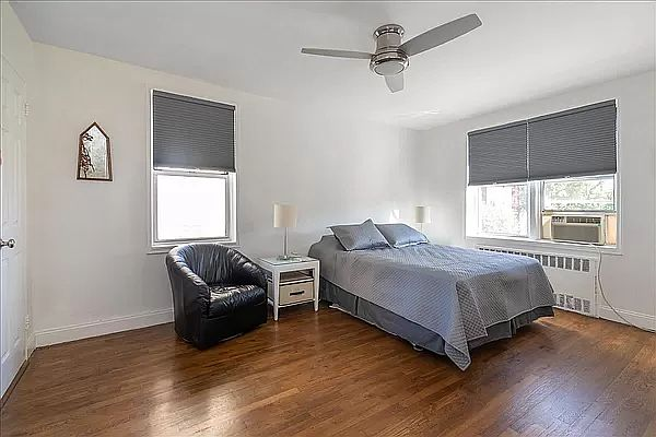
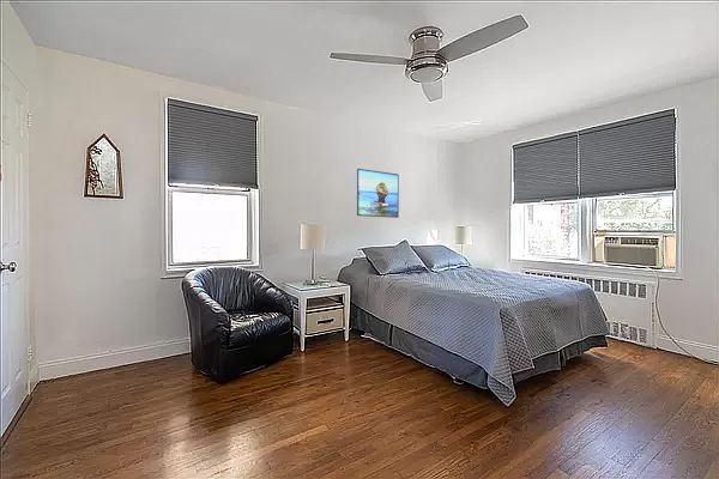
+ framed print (379, 194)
